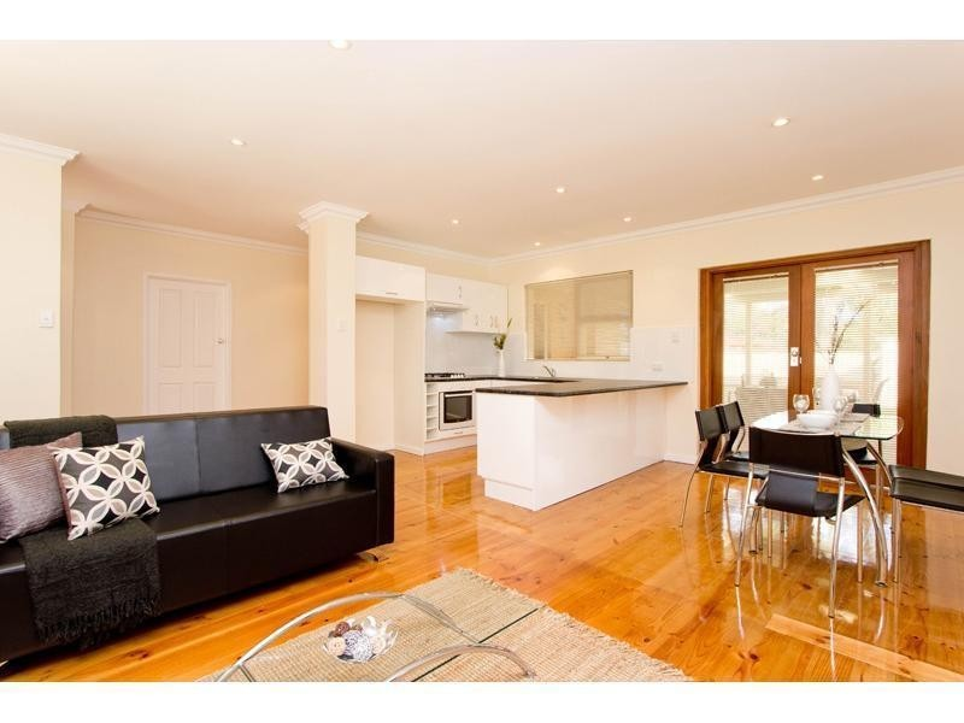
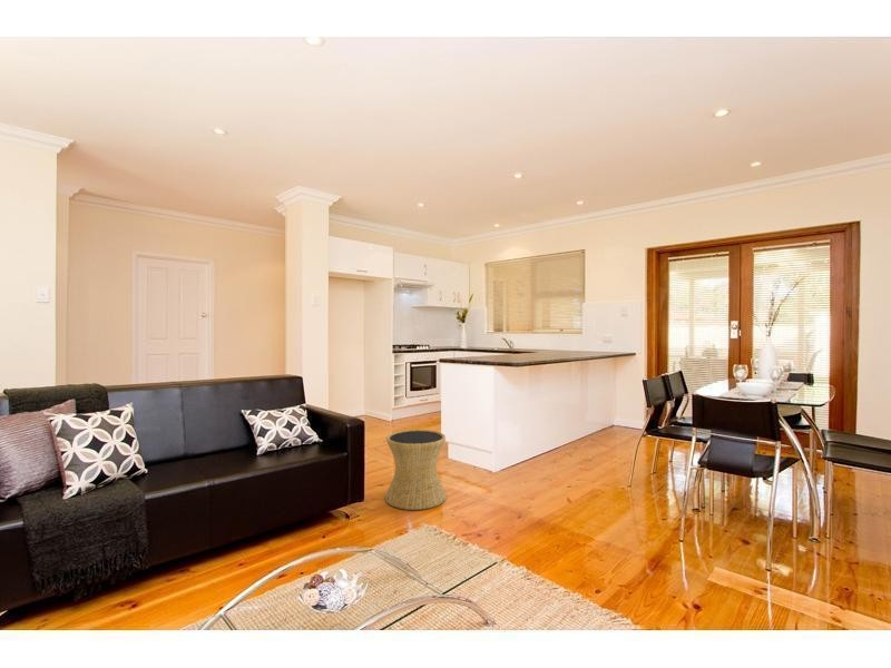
+ side table (415, 466)
